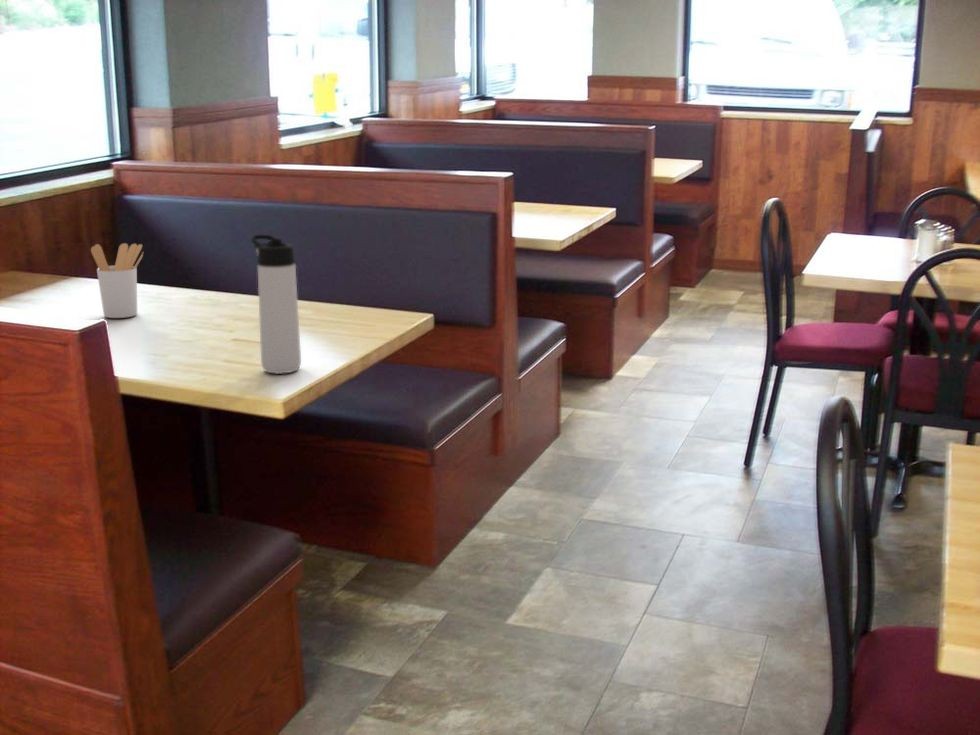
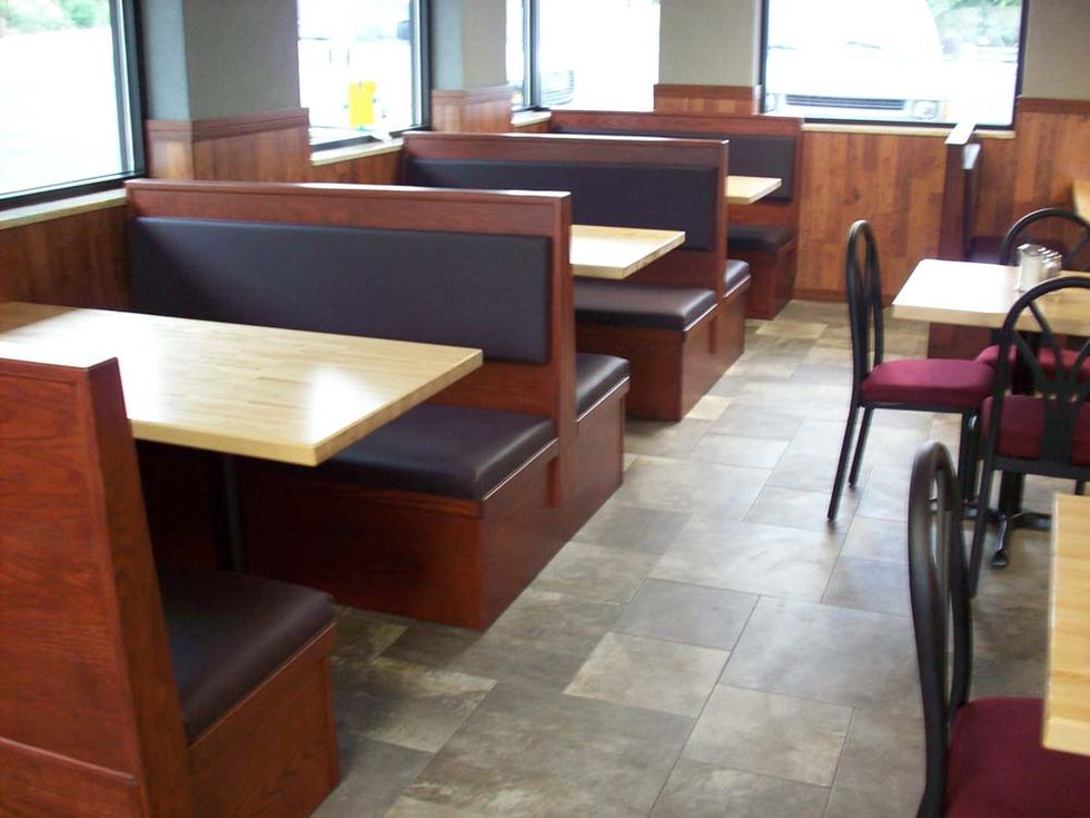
- thermos bottle (274, 303)
- utensil holder (122, 278)
